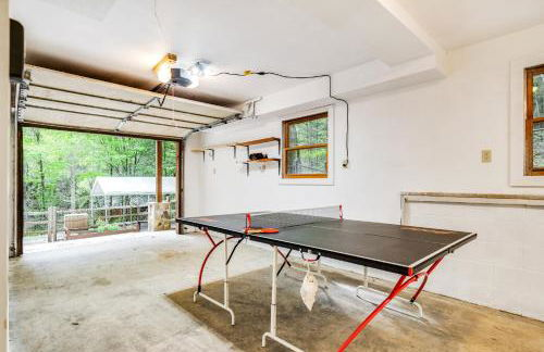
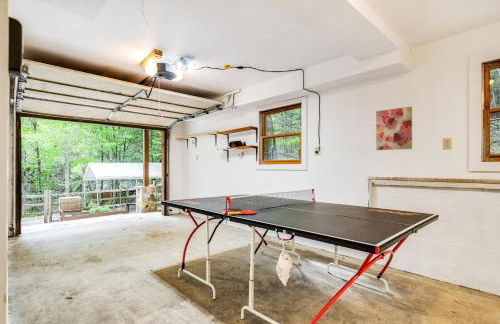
+ wall art (393, 129)
